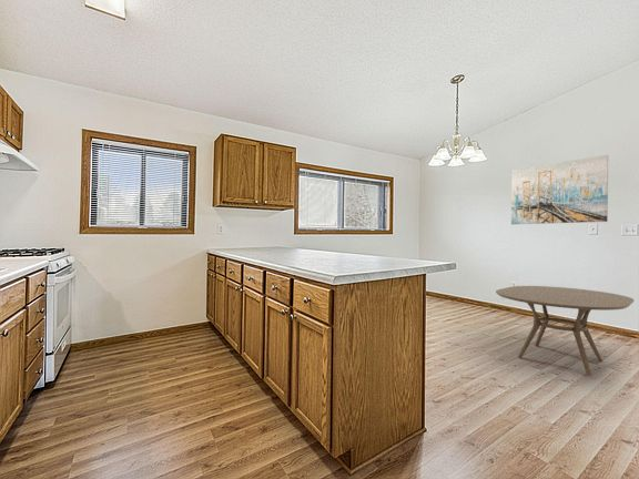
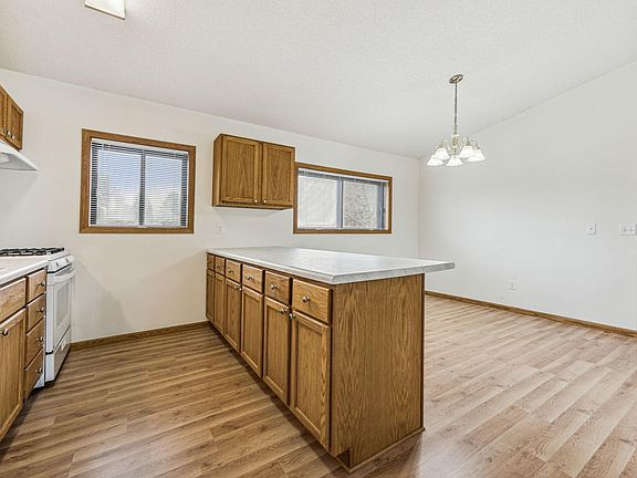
- wall art (555, 193)
- dining table (559, 326)
